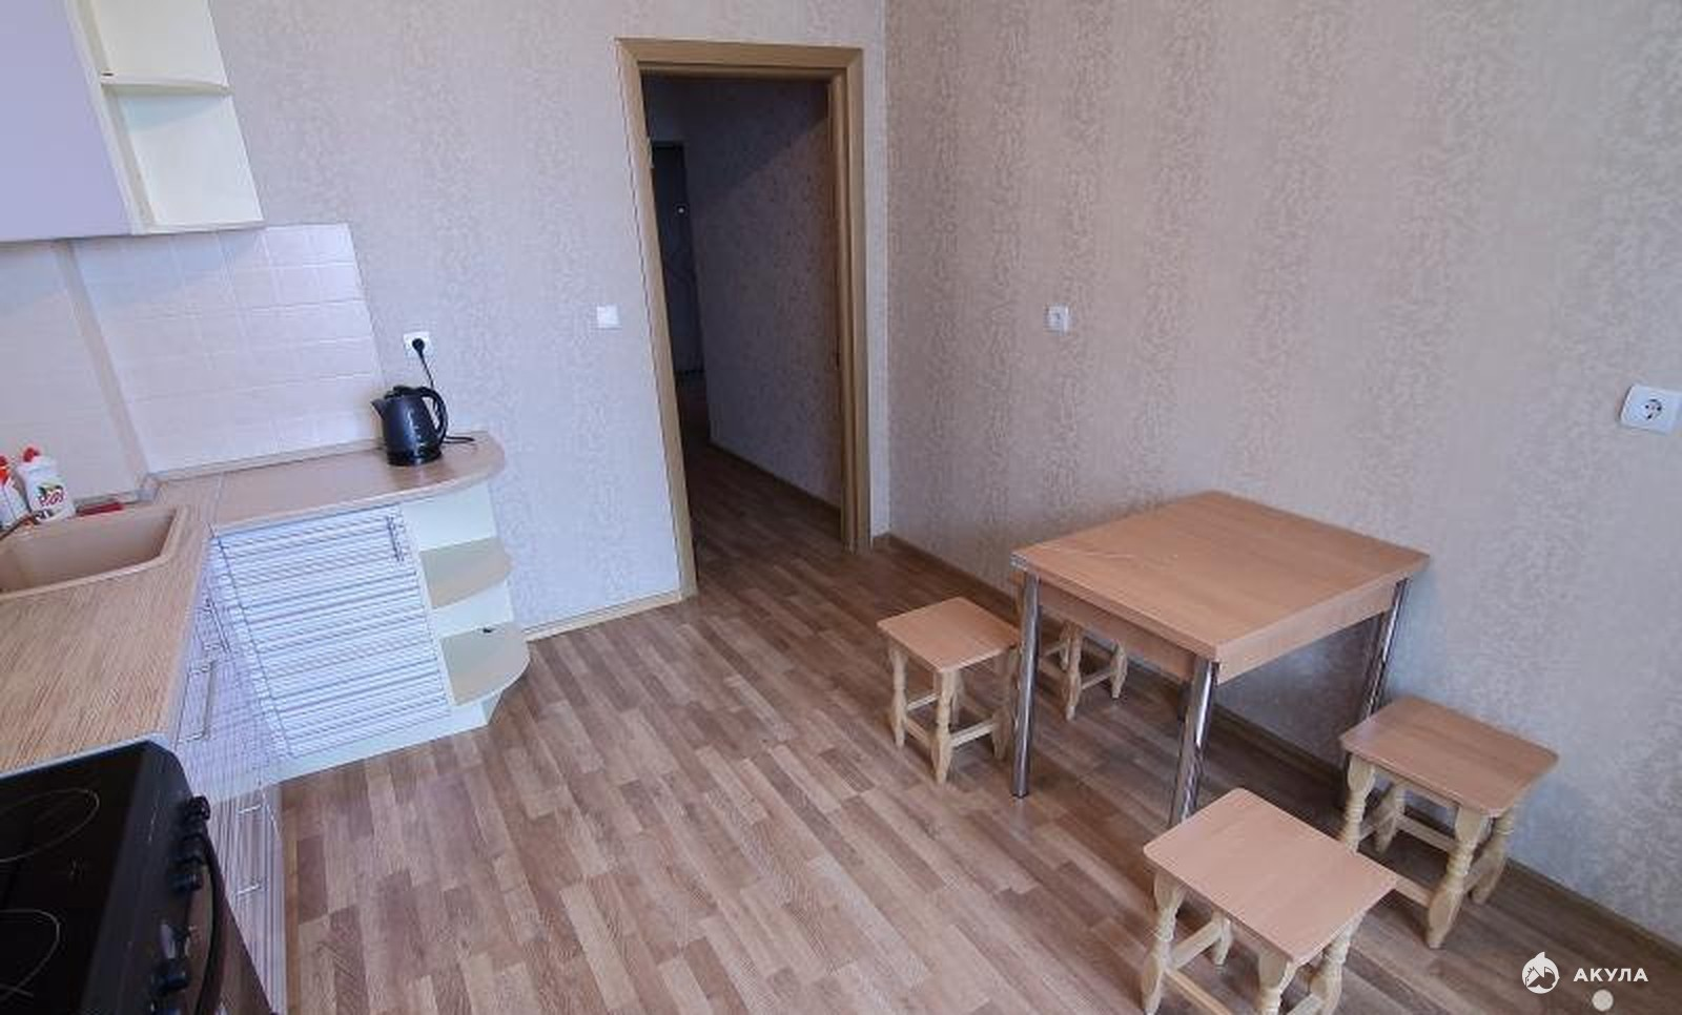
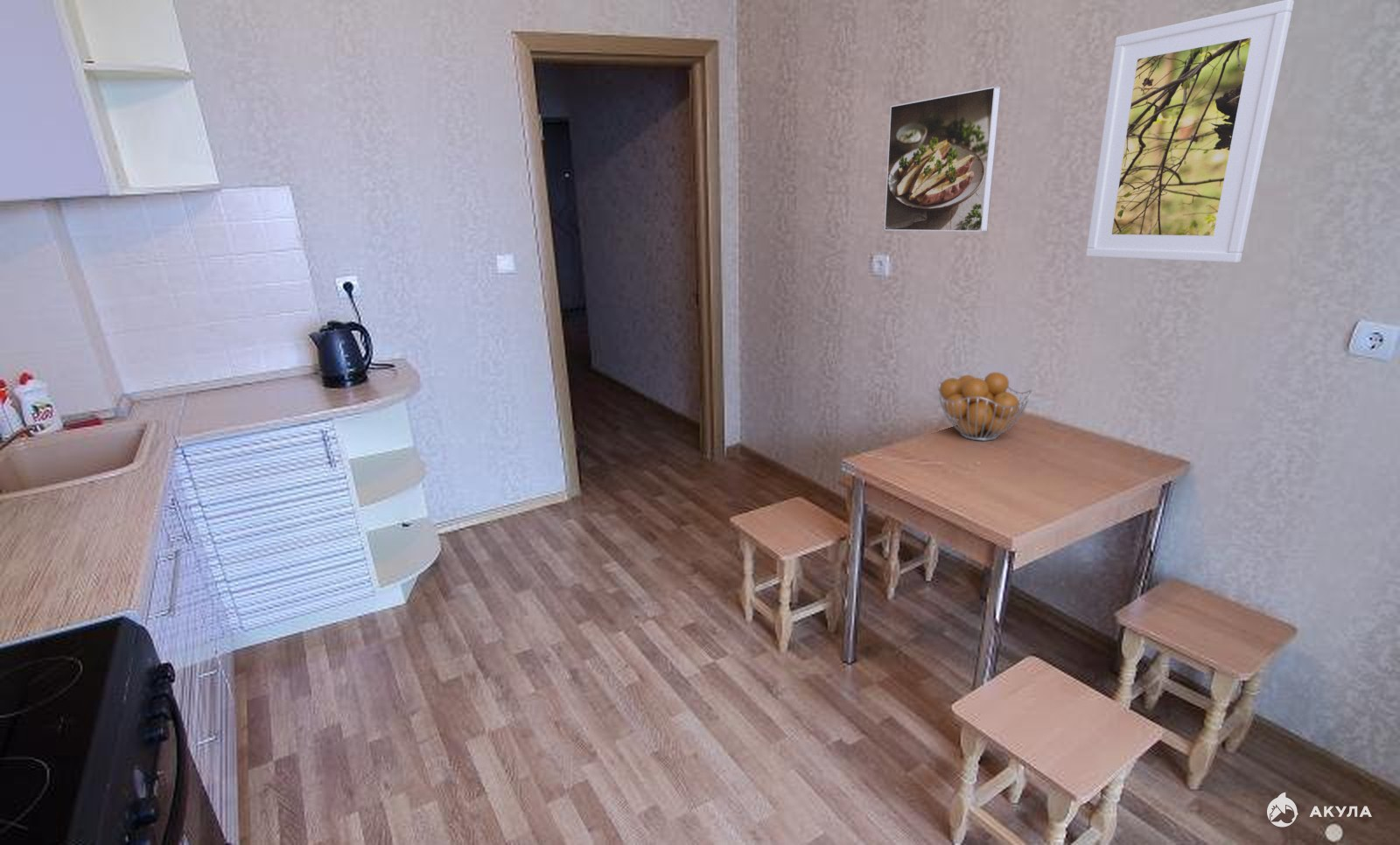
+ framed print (936, 165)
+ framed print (1175, 145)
+ fruit basket (981, 404)
